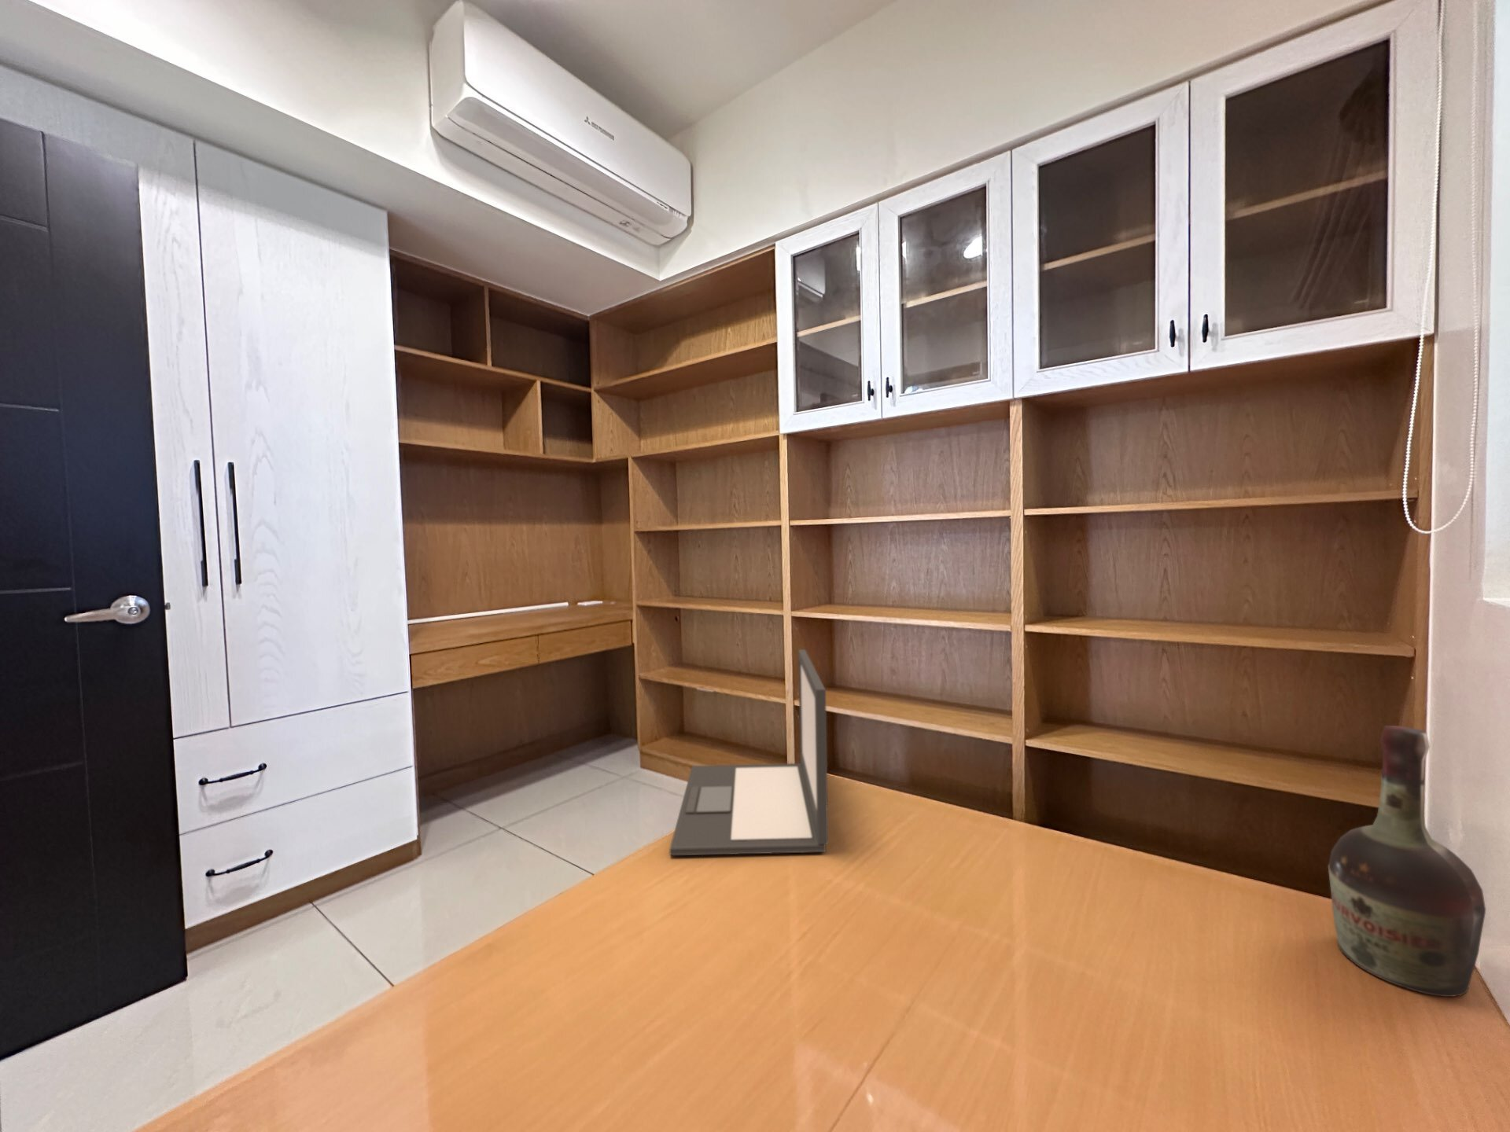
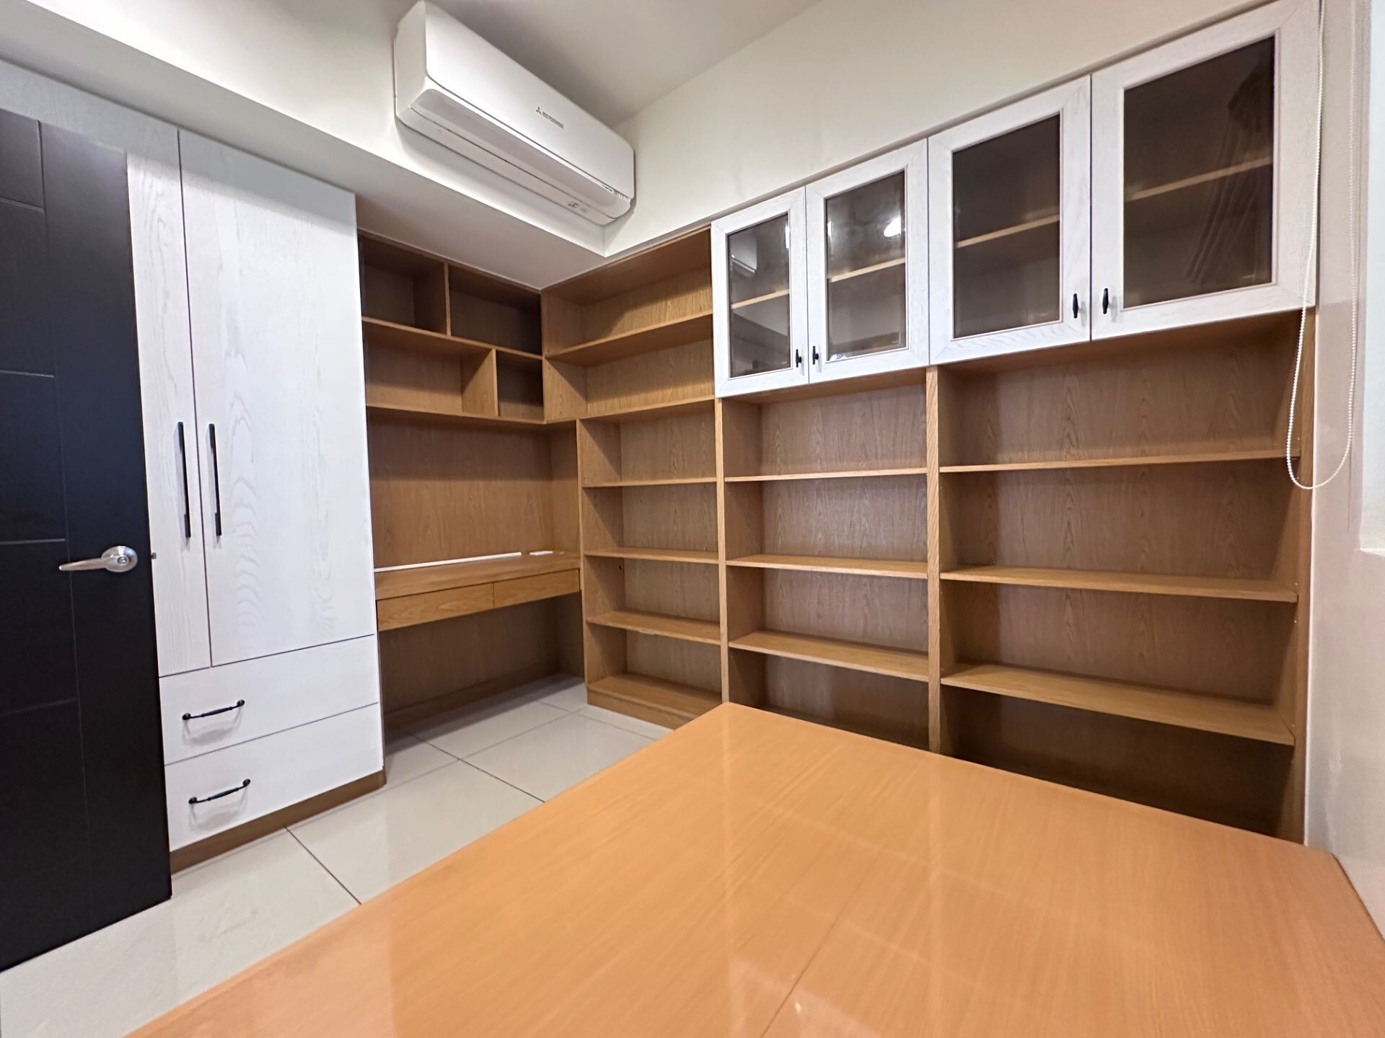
- laptop (751, 765)
- cognac bottle (1402, 847)
